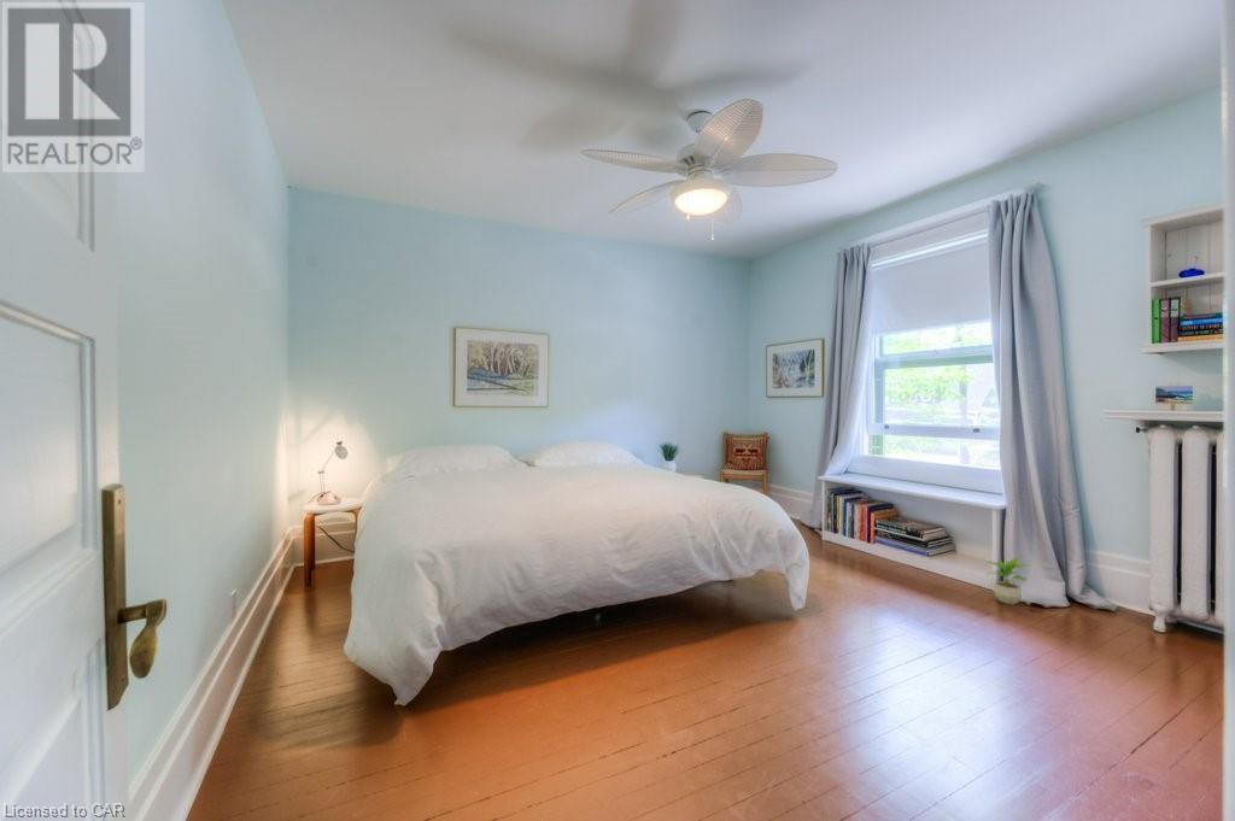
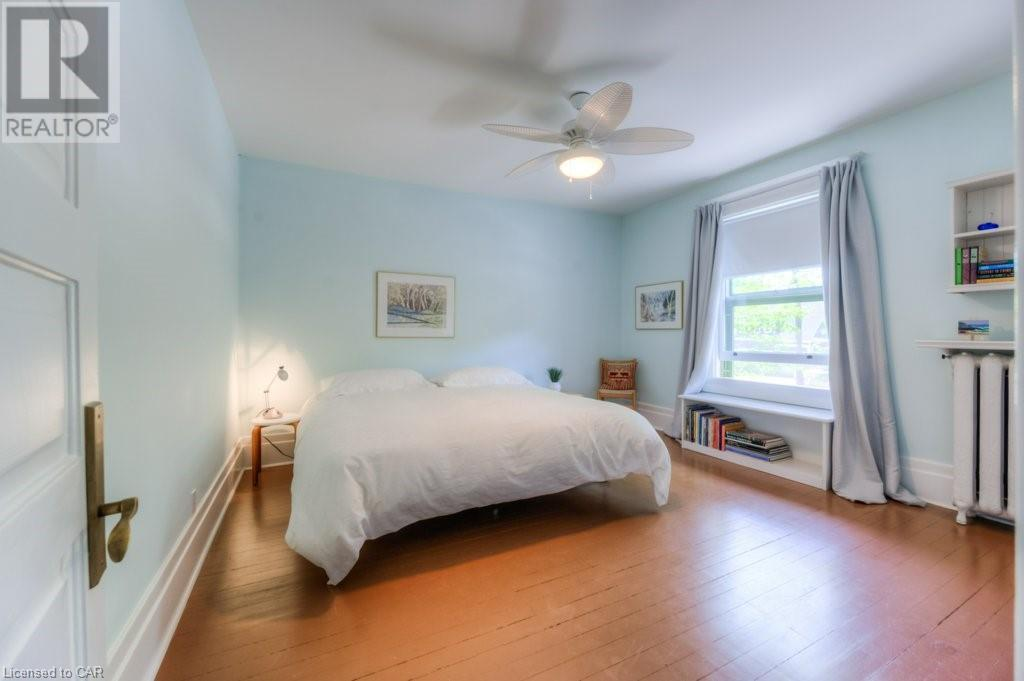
- potted plant (1007, 577)
